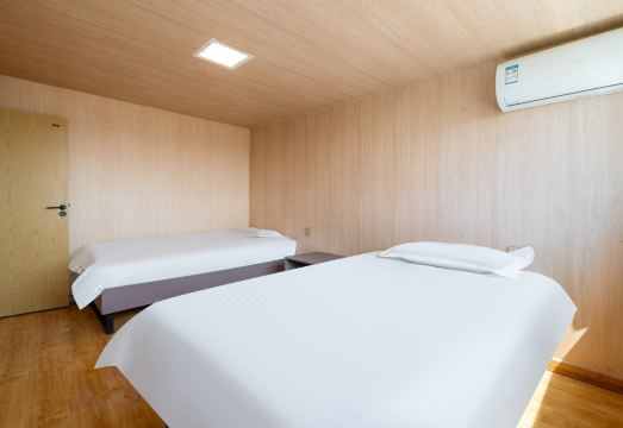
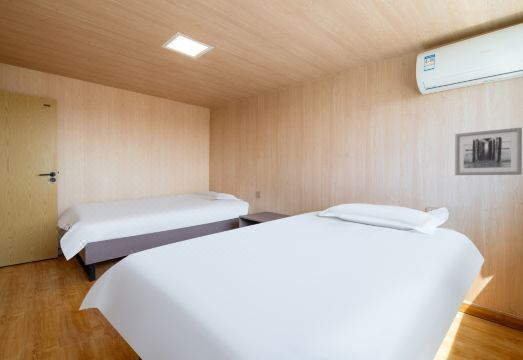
+ wall art (486, 153)
